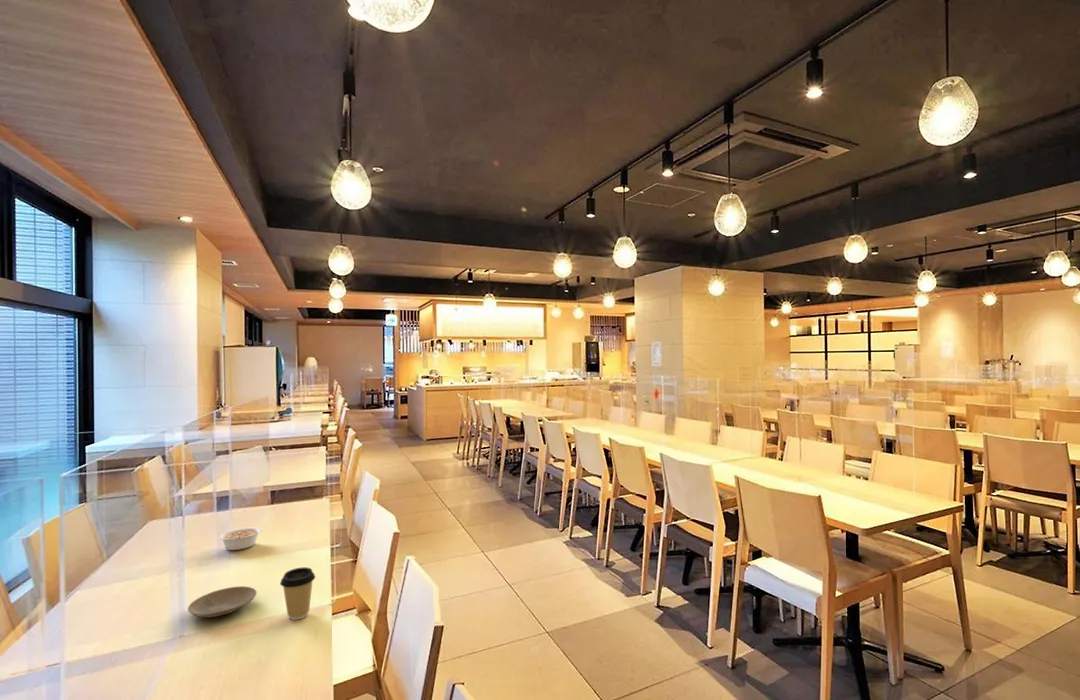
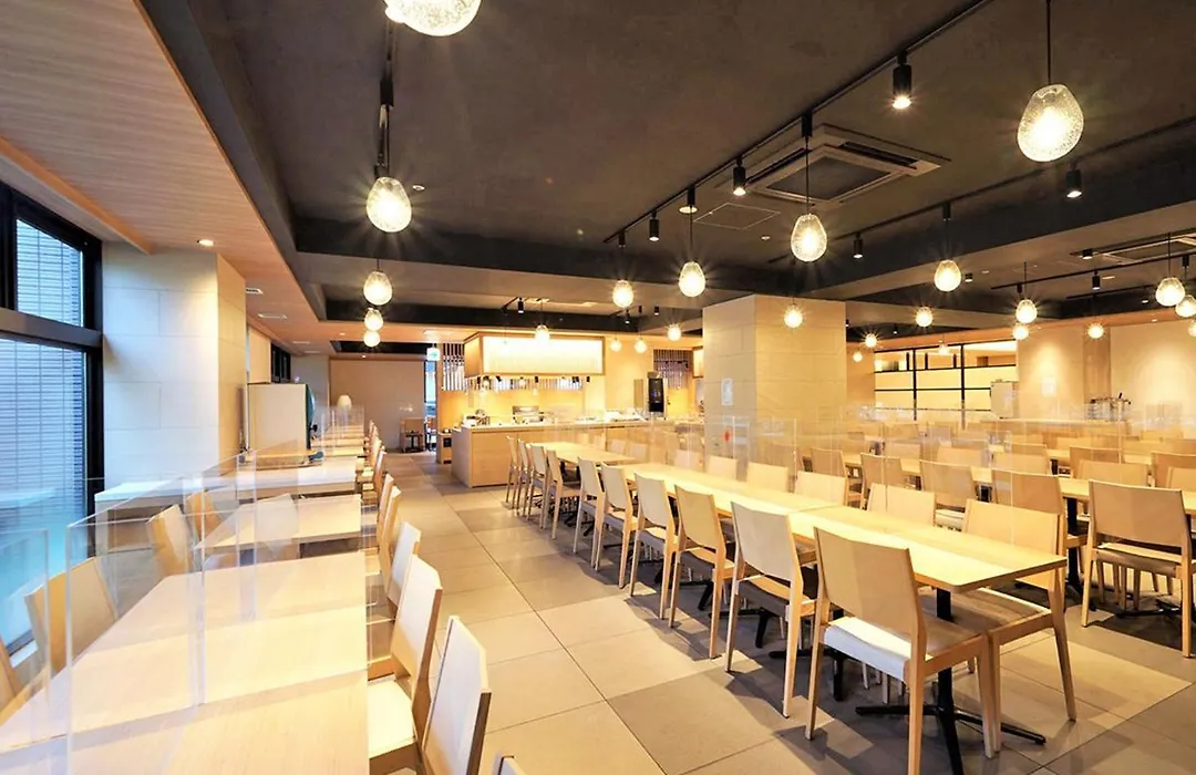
- legume (242, 537)
- coffee cup (298, 594)
- plate (223, 604)
